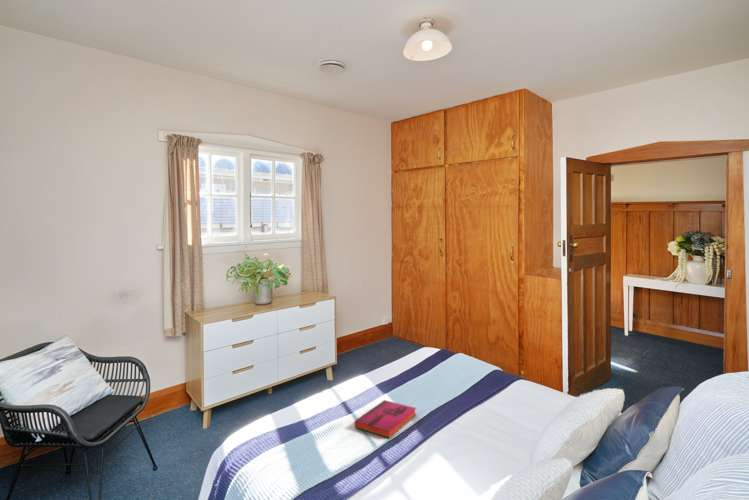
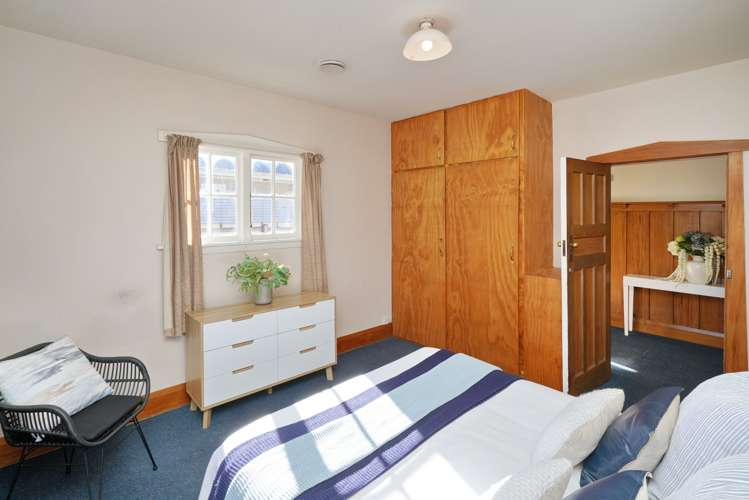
- hardback book (386, 417)
